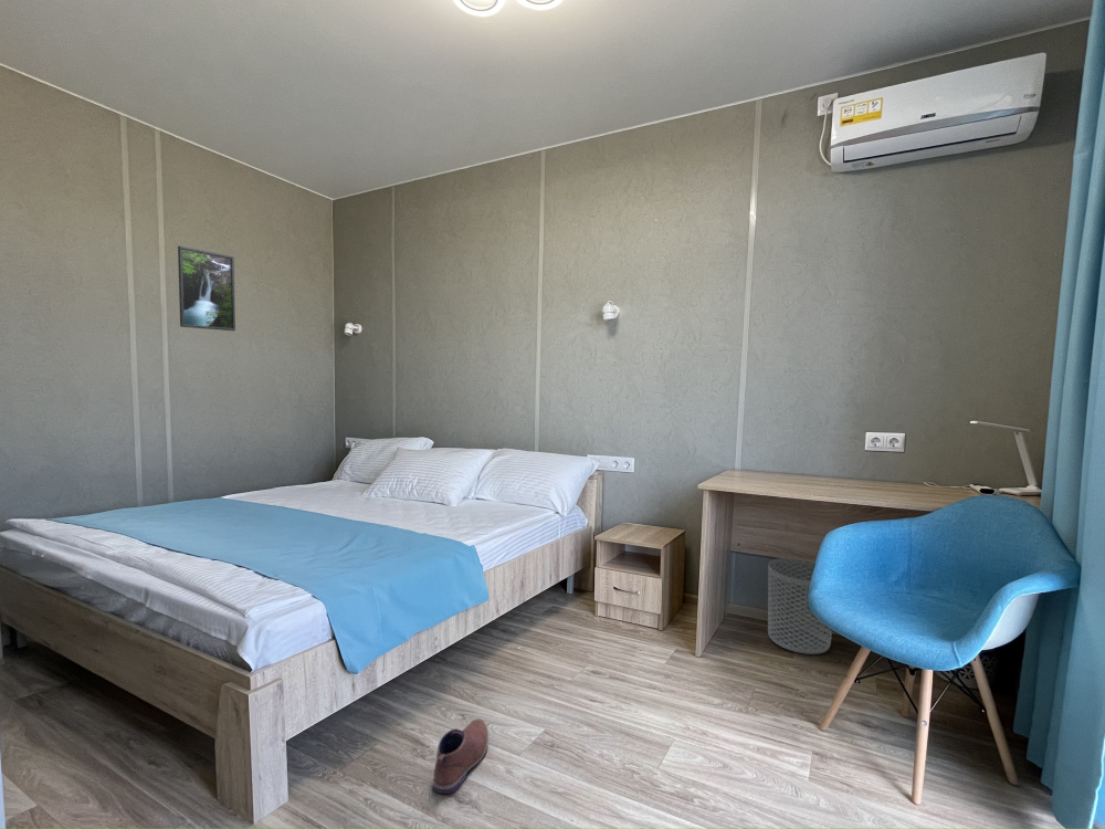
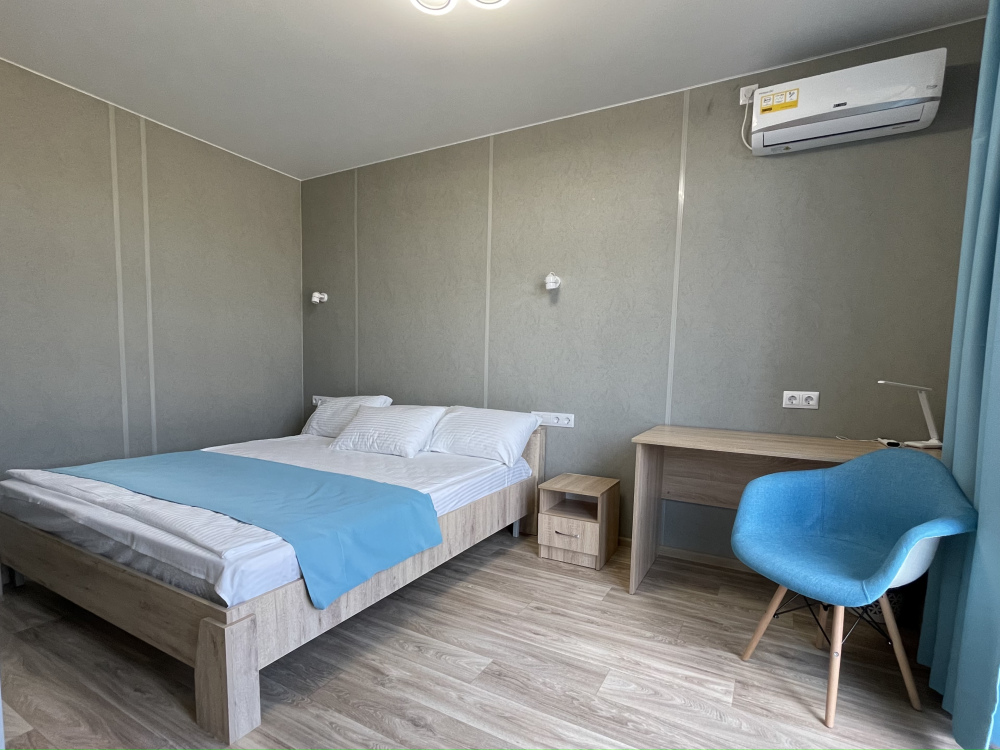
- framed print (208, 290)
- shoe (463, 744)
- waste bin (800, 605)
